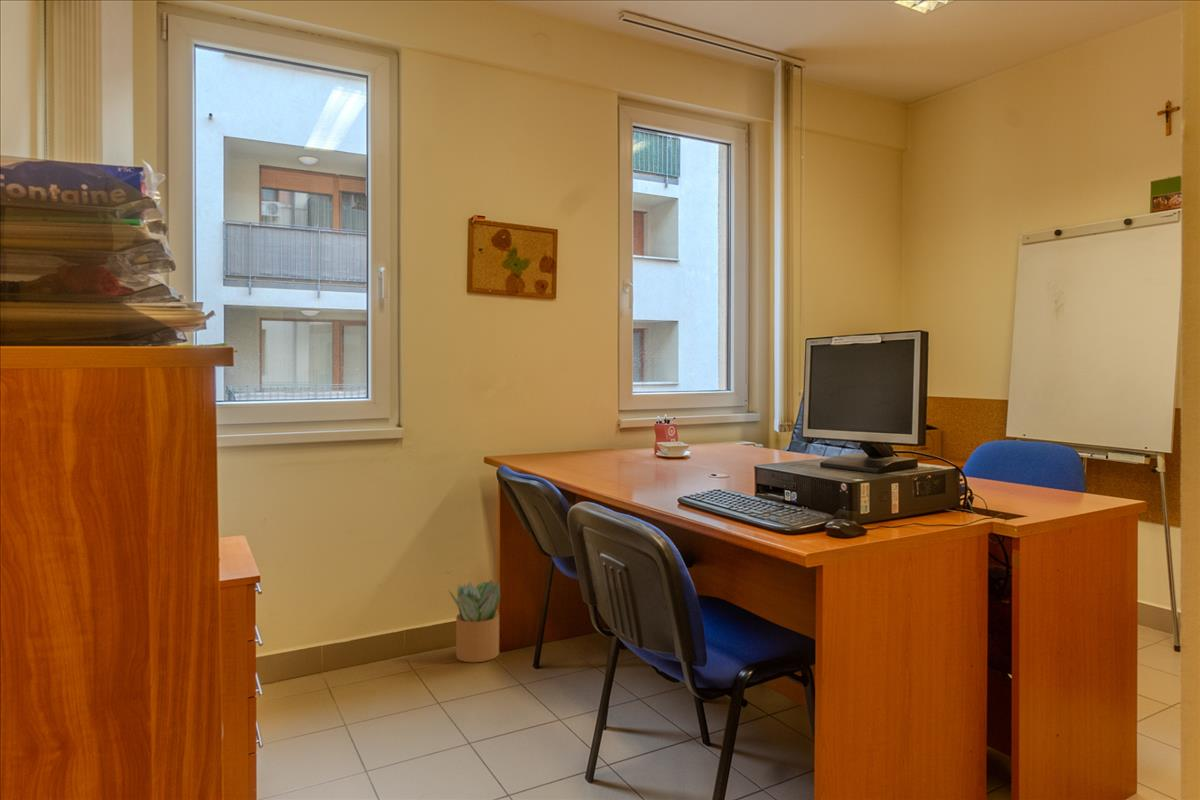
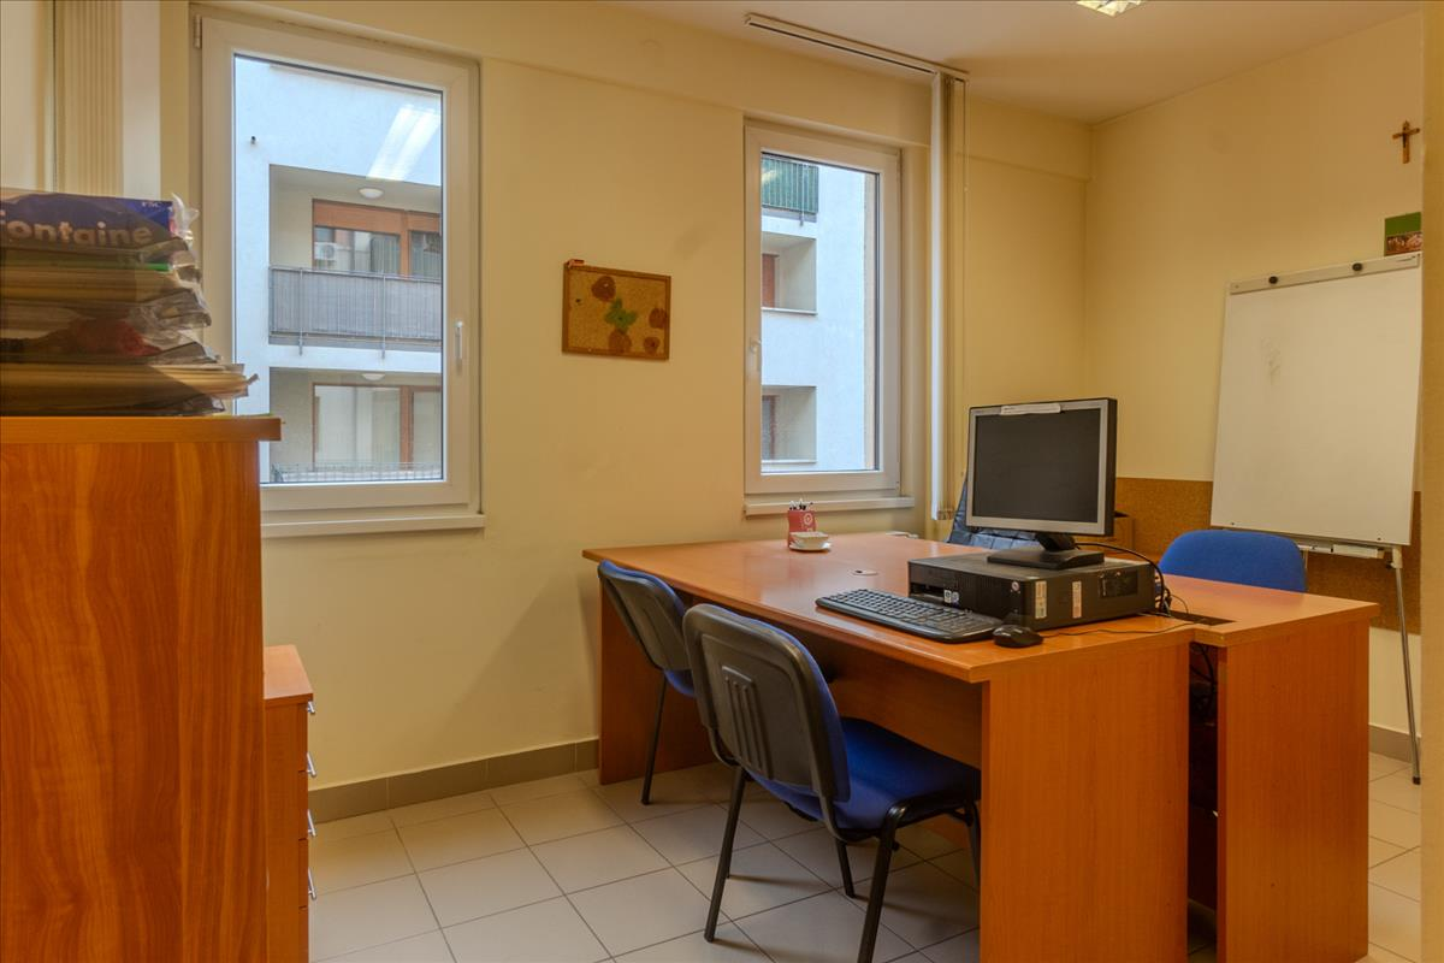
- potted plant (474, 620)
